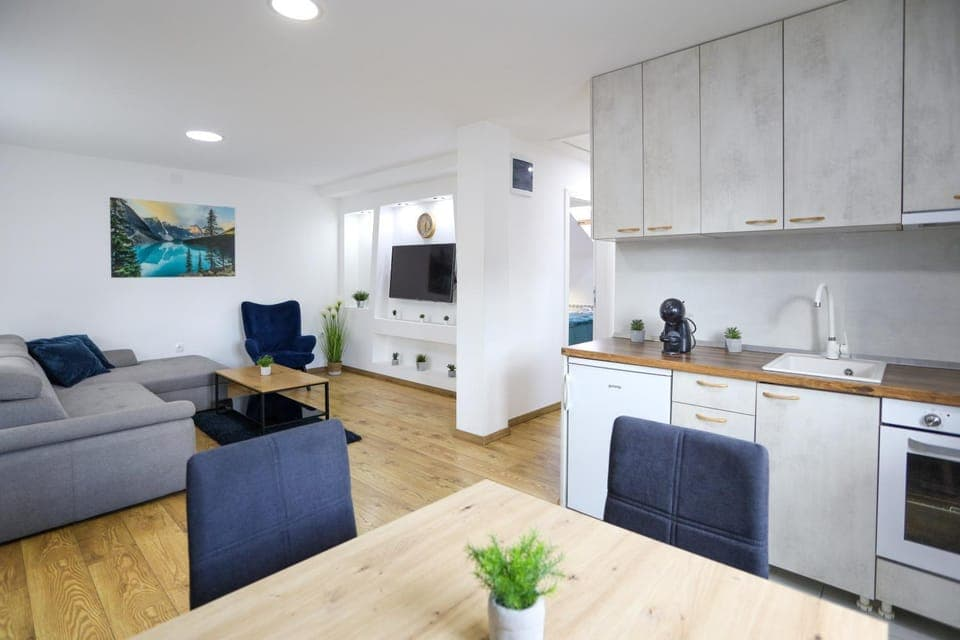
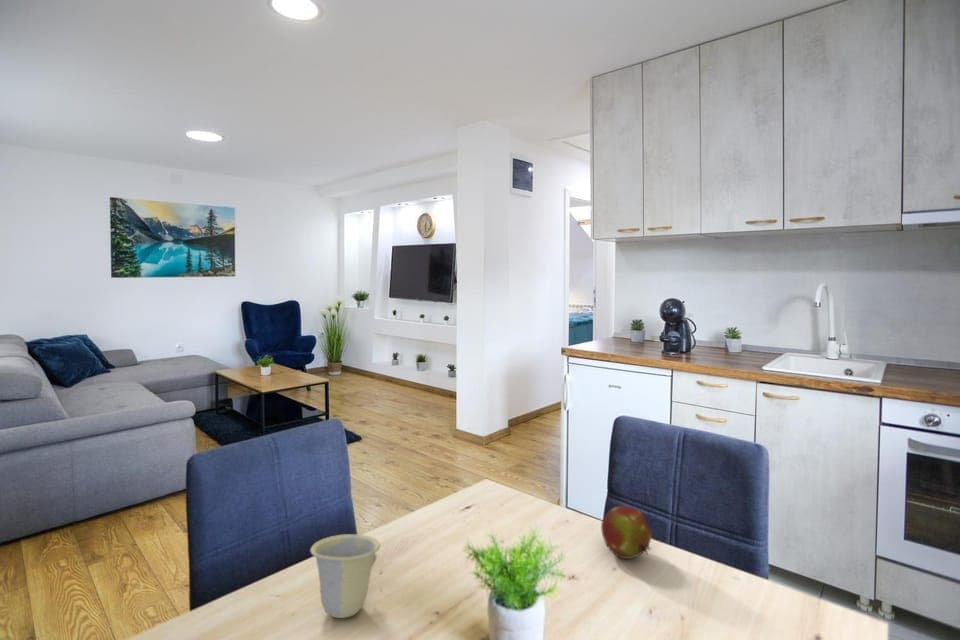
+ cup (346, 574)
+ fruit (628, 534)
